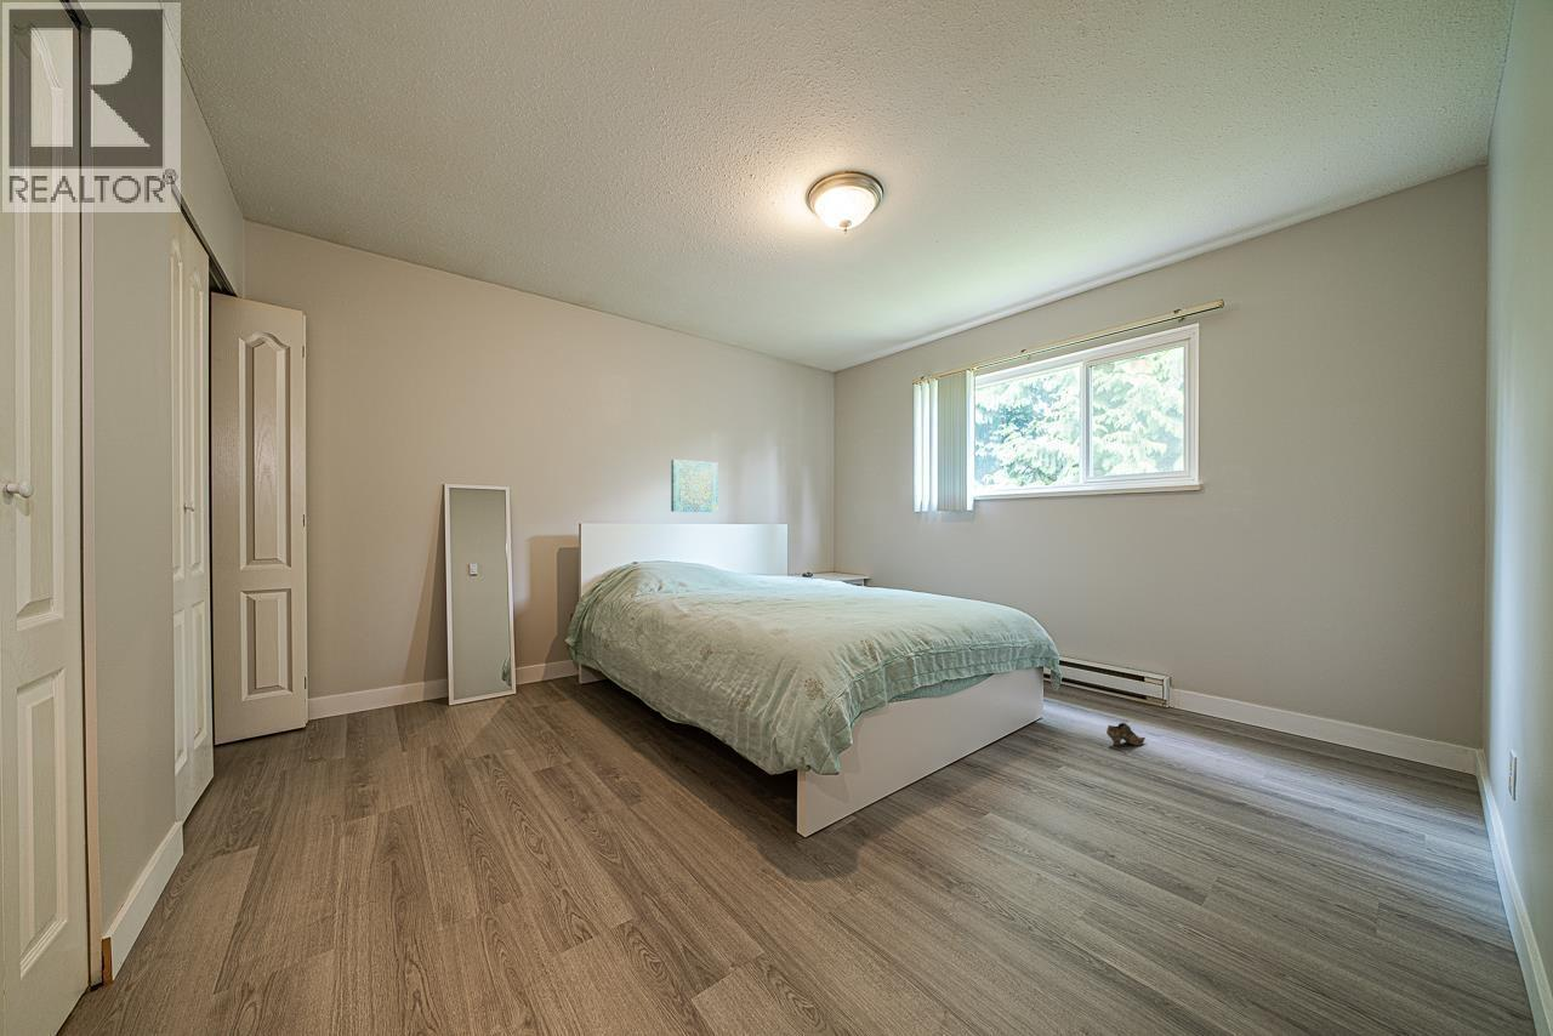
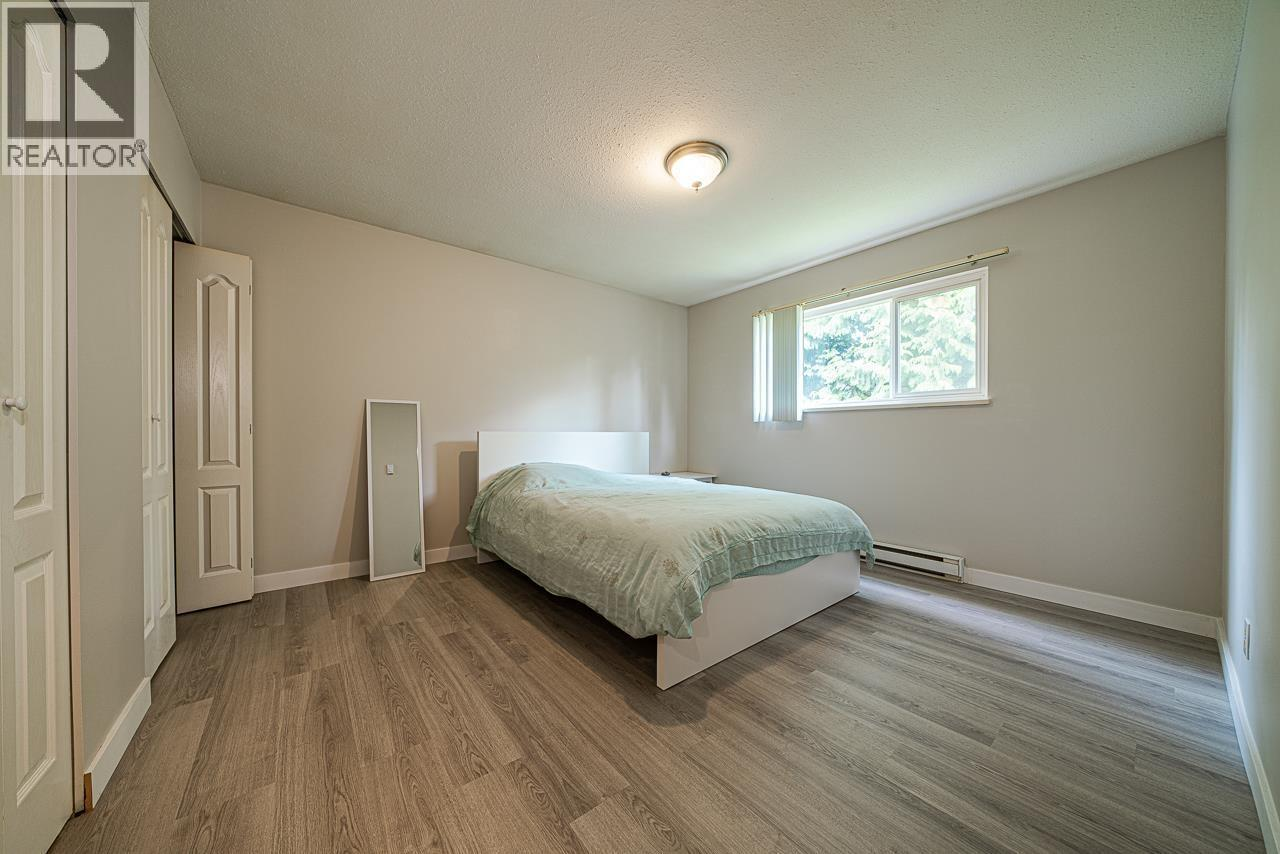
- shoe (1125, 733)
- wall art (694, 486)
